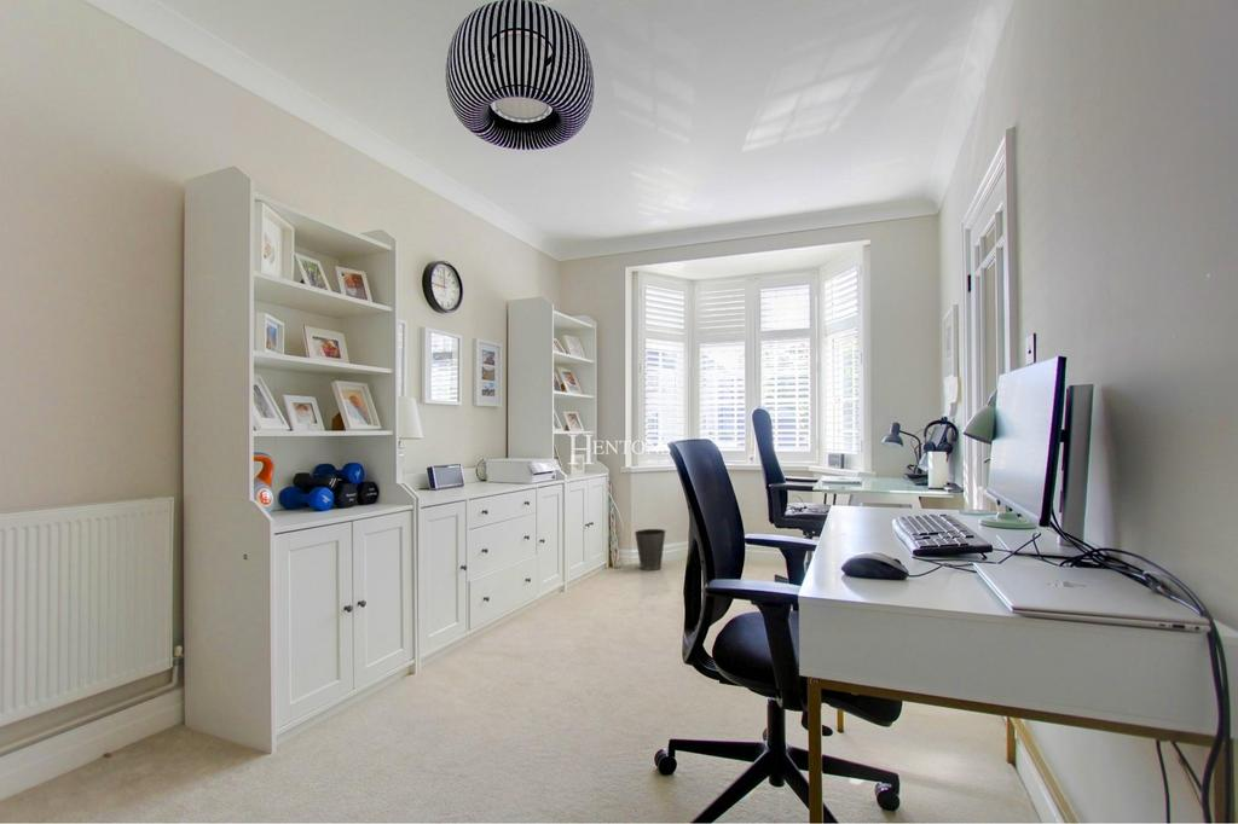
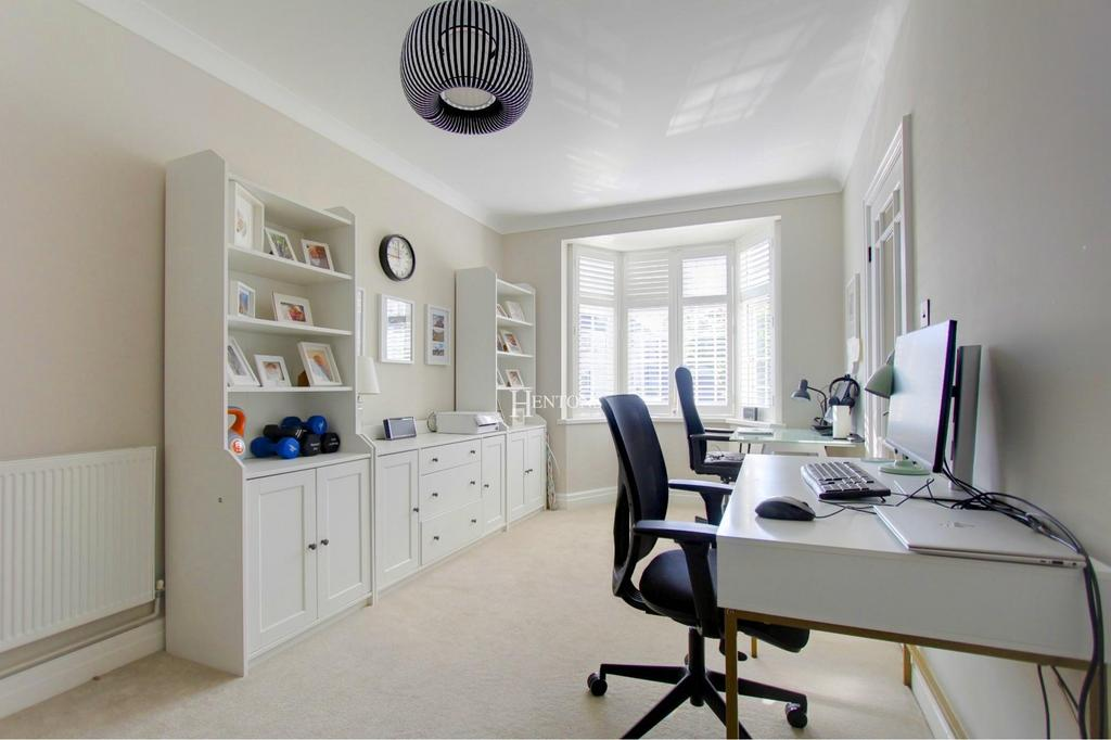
- waste basket (649, 550)
